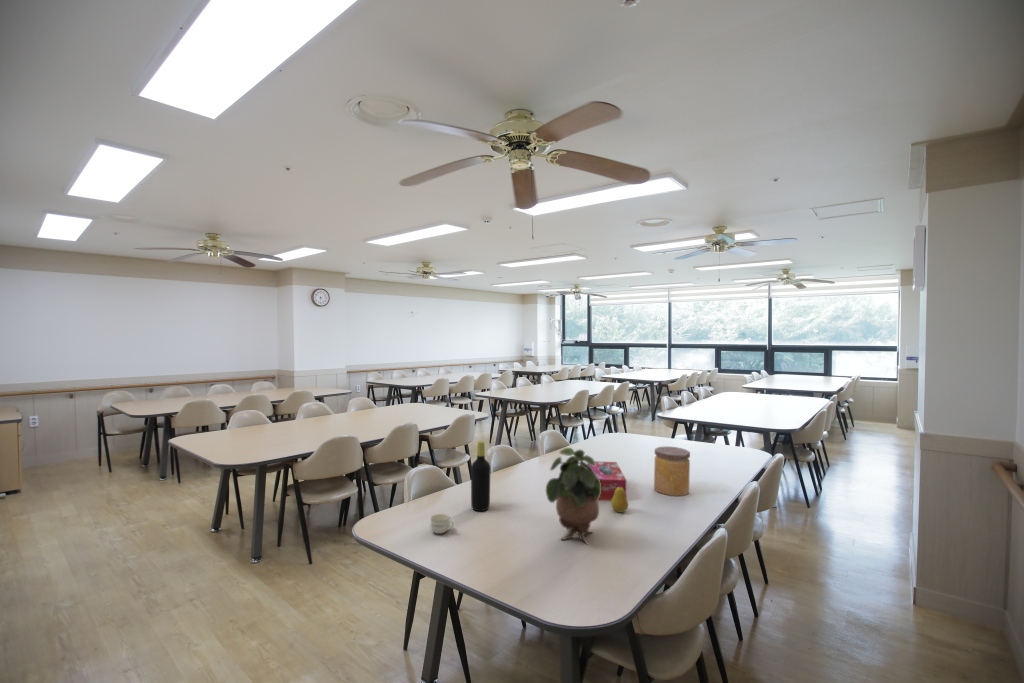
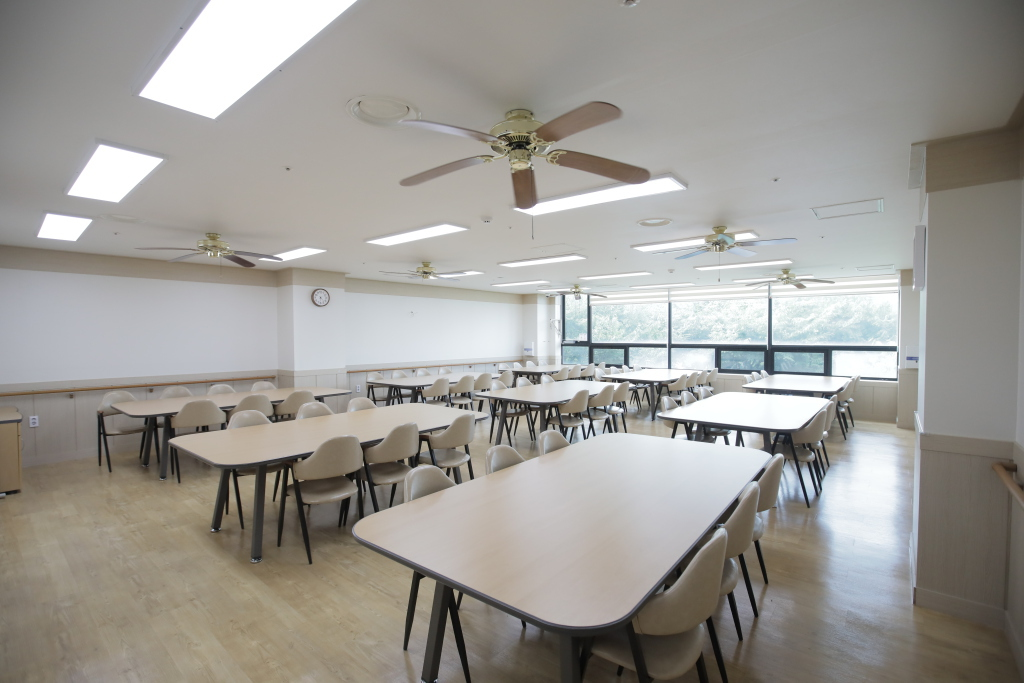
- cup (442, 524)
- jar (671, 470)
- potted plant (574, 492)
- tissue box (605, 479)
- fruit (619, 497)
- bottle (480, 474)
